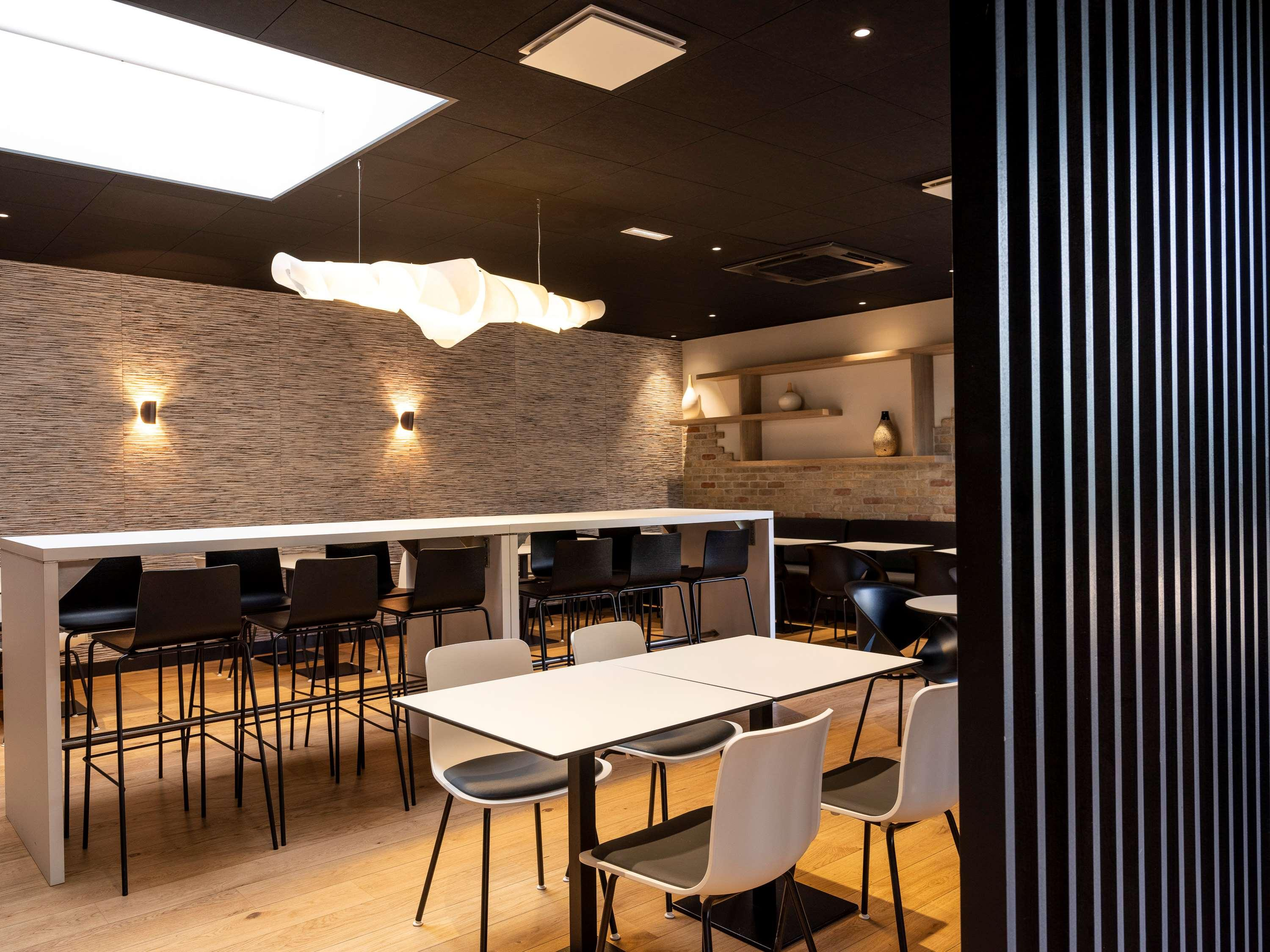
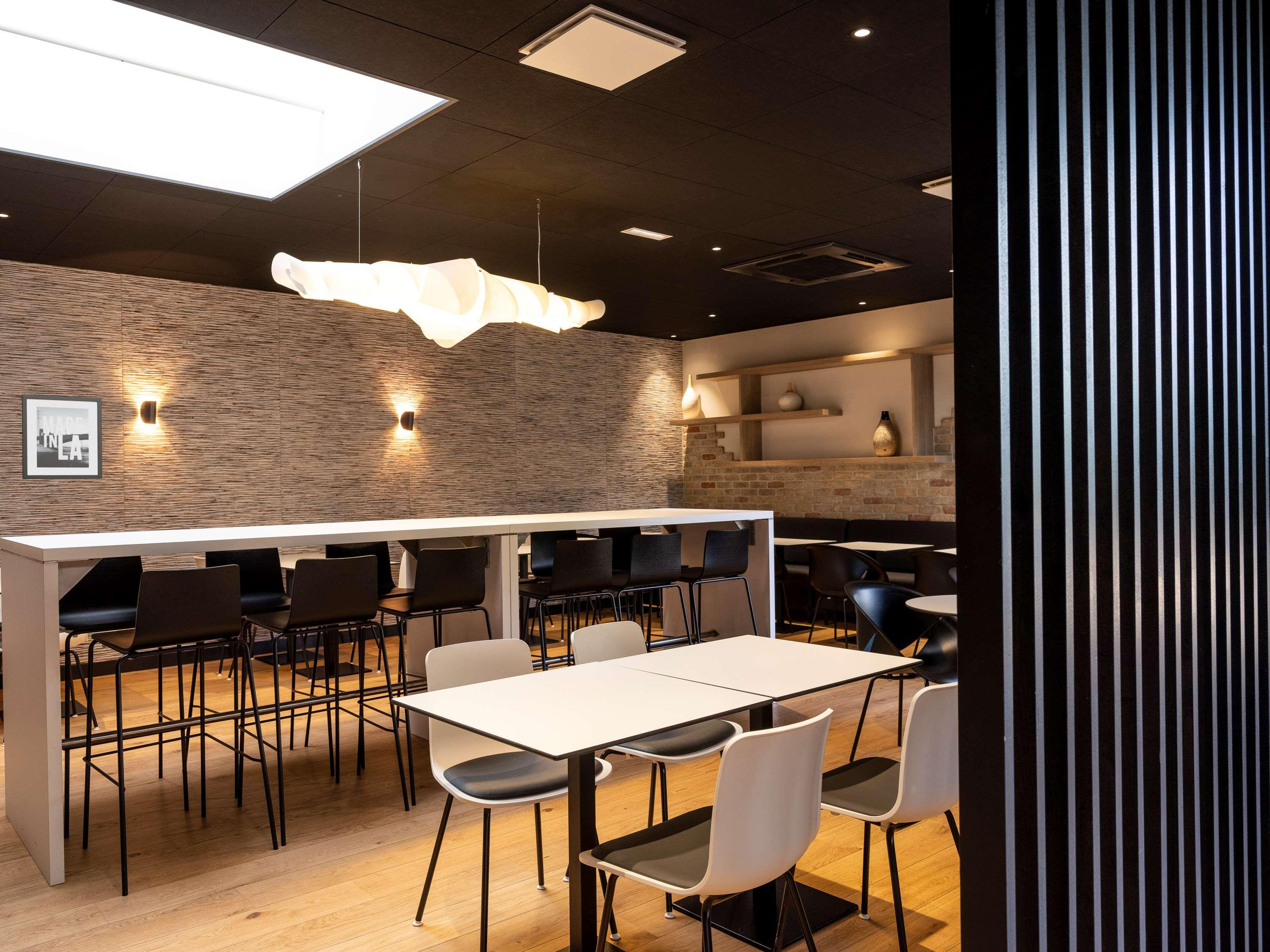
+ wall art (63, 437)
